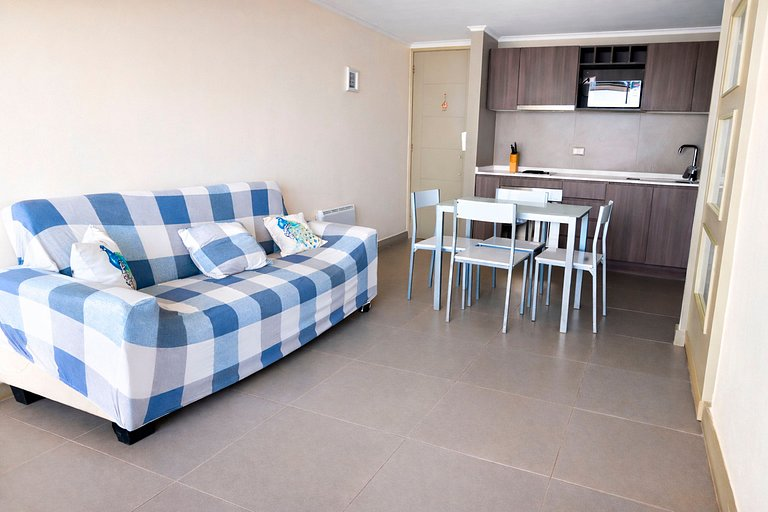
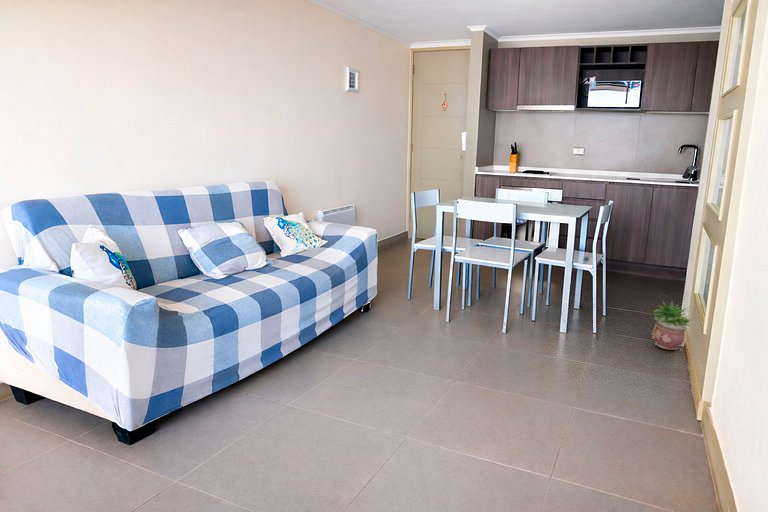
+ potted plant (672, 324)
